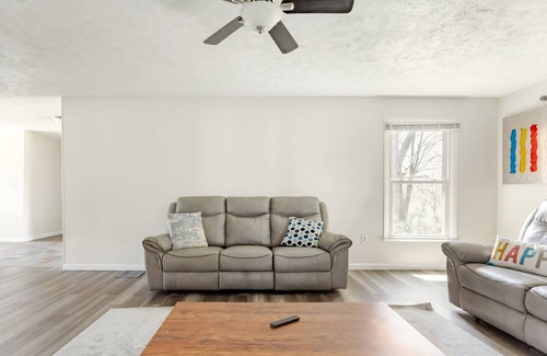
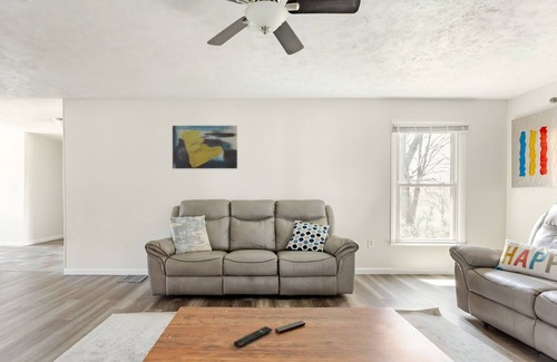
+ remote control (253, 336)
+ wall art (205, 147)
